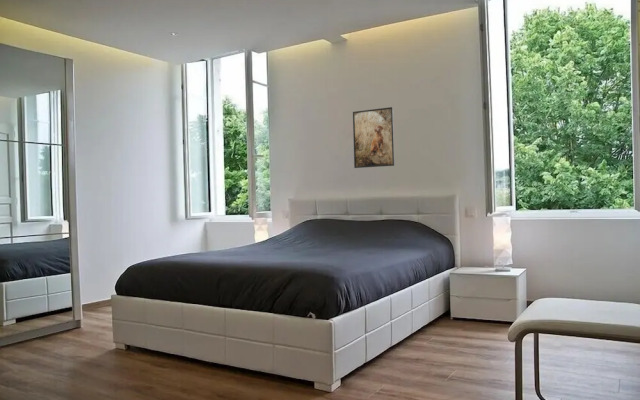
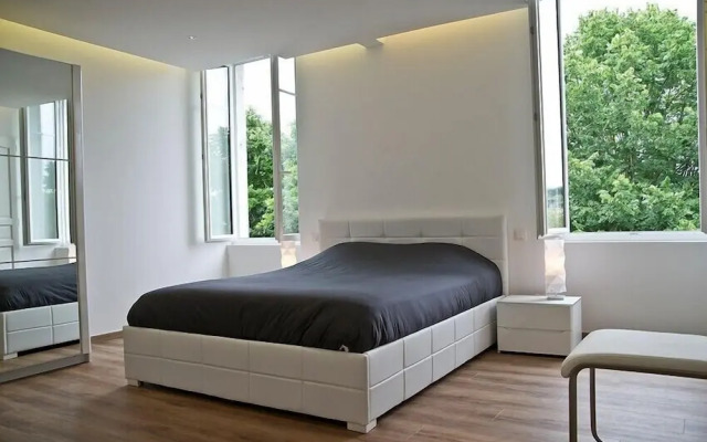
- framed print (373, 138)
